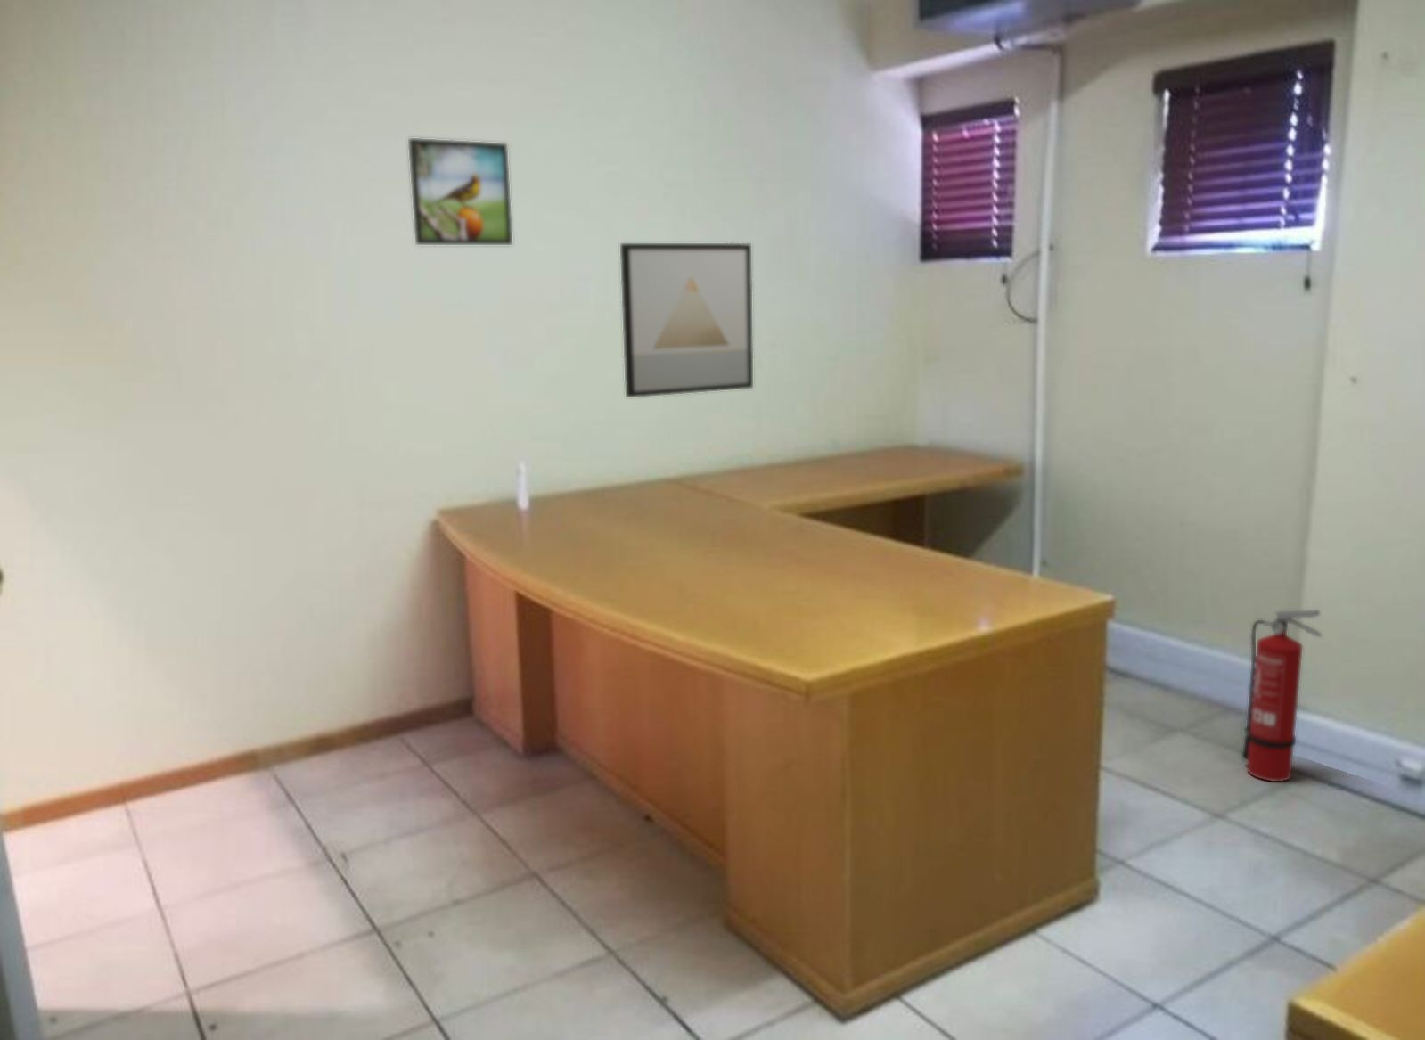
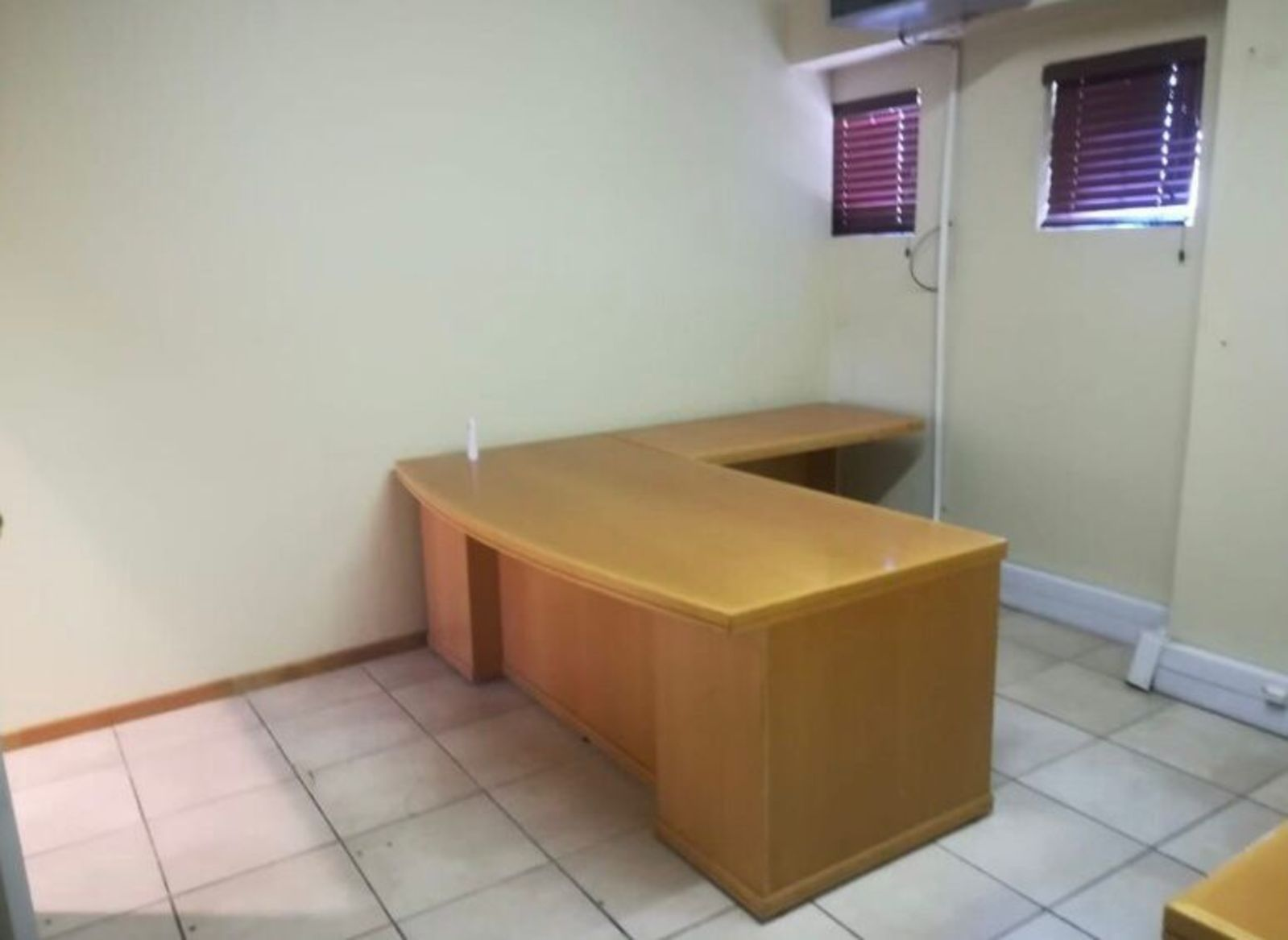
- fire extinguisher (1281, 690)
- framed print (461, 194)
- wall art (689, 319)
